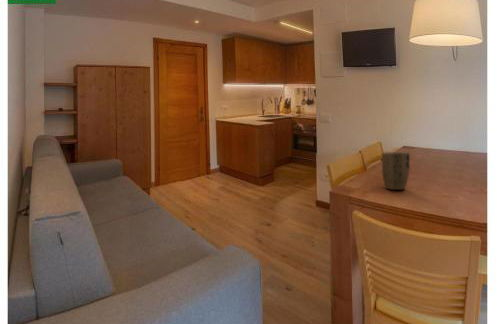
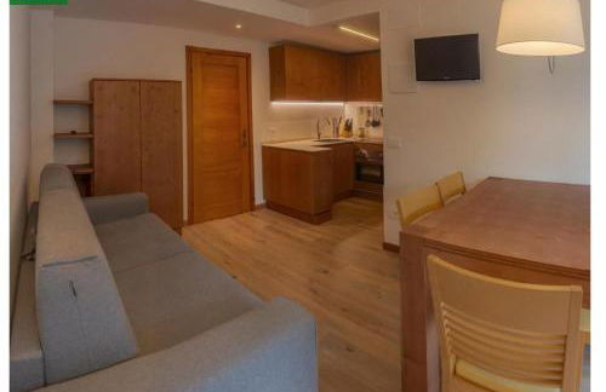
- plant pot (395, 170)
